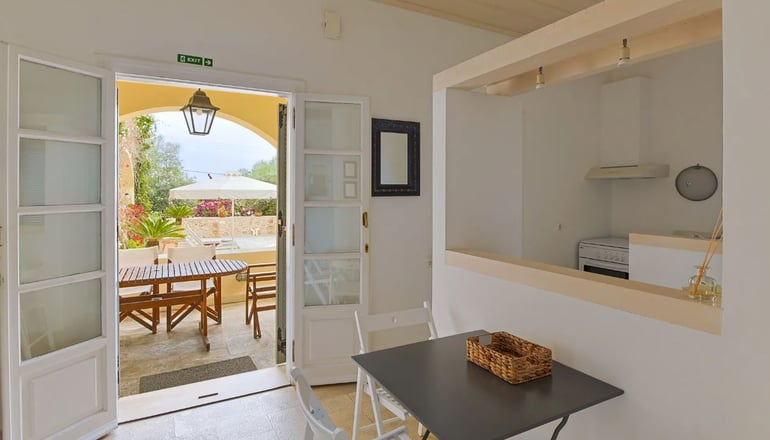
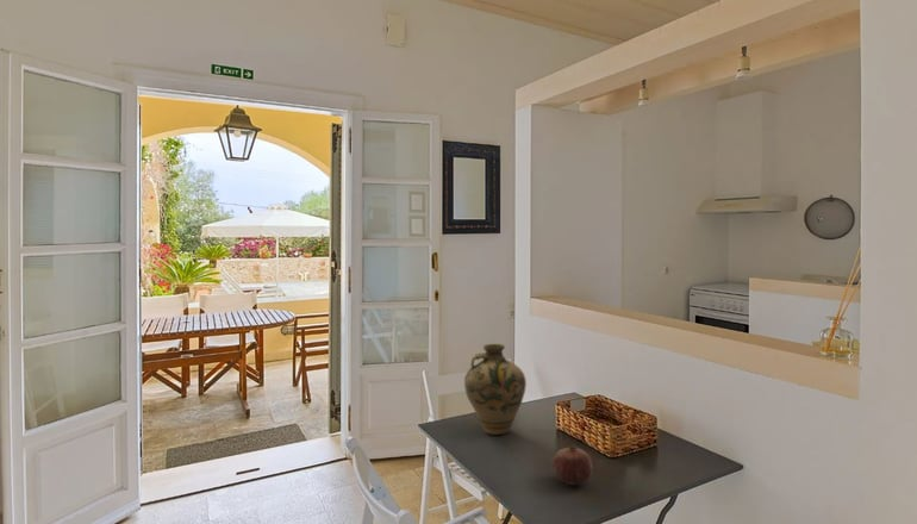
+ fruit (572, 463)
+ jug (494, 387)
